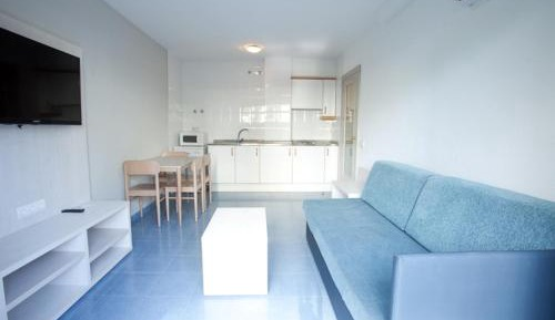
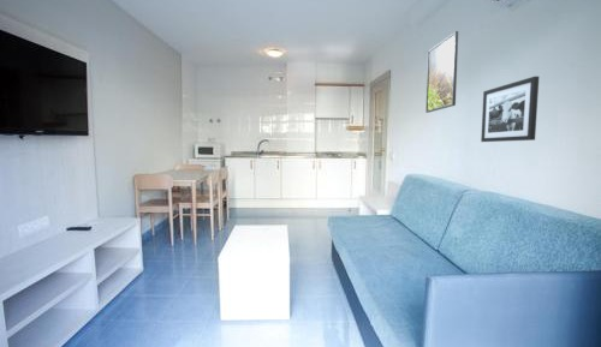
+ picture frame (506, 113)
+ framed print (440, 76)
